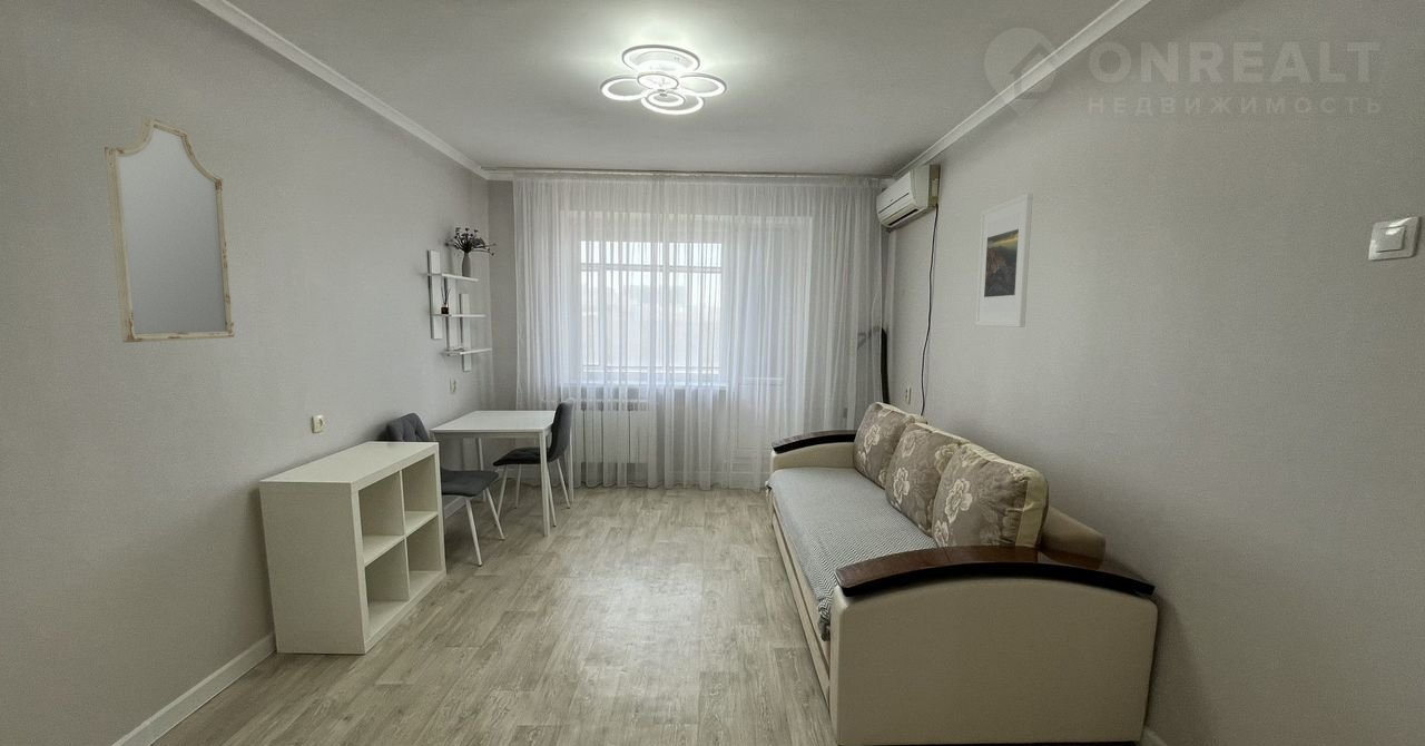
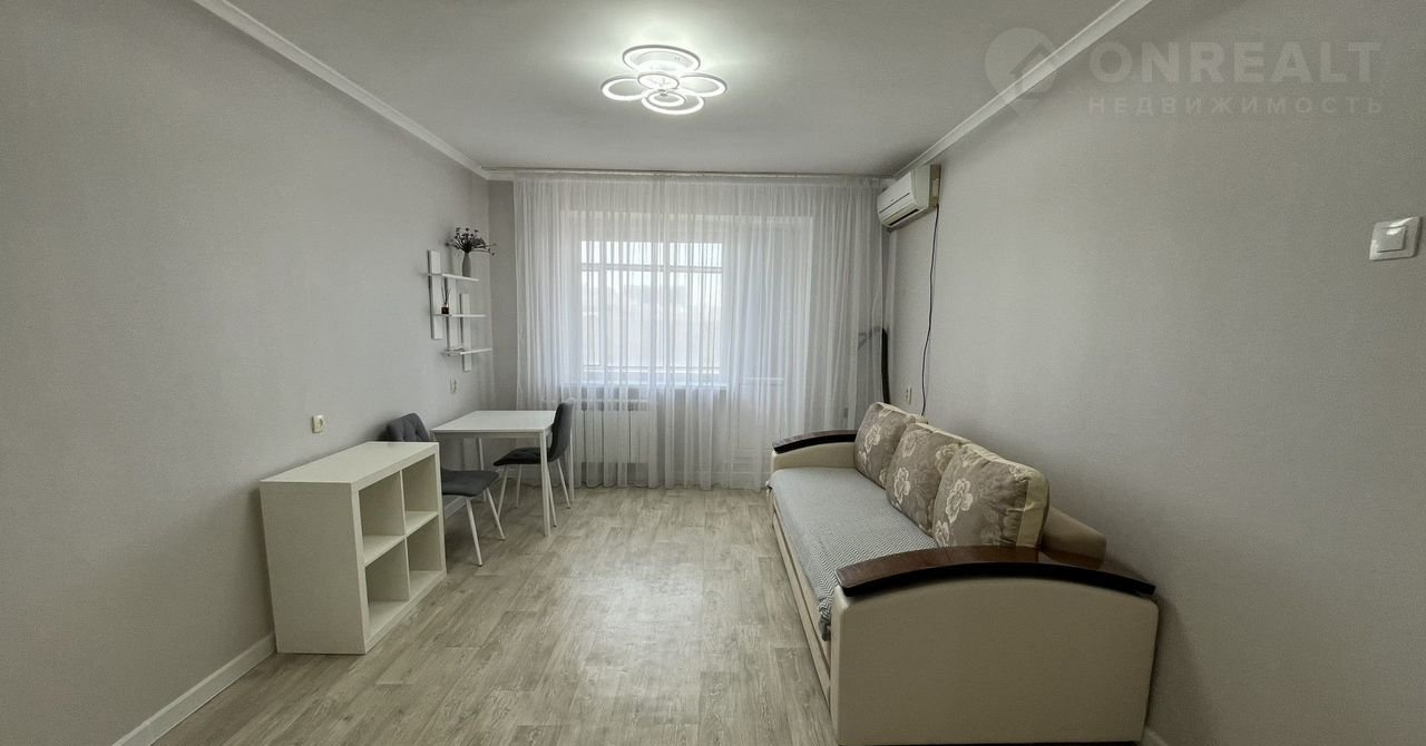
- home mirror (176, 234)
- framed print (1001, 265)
